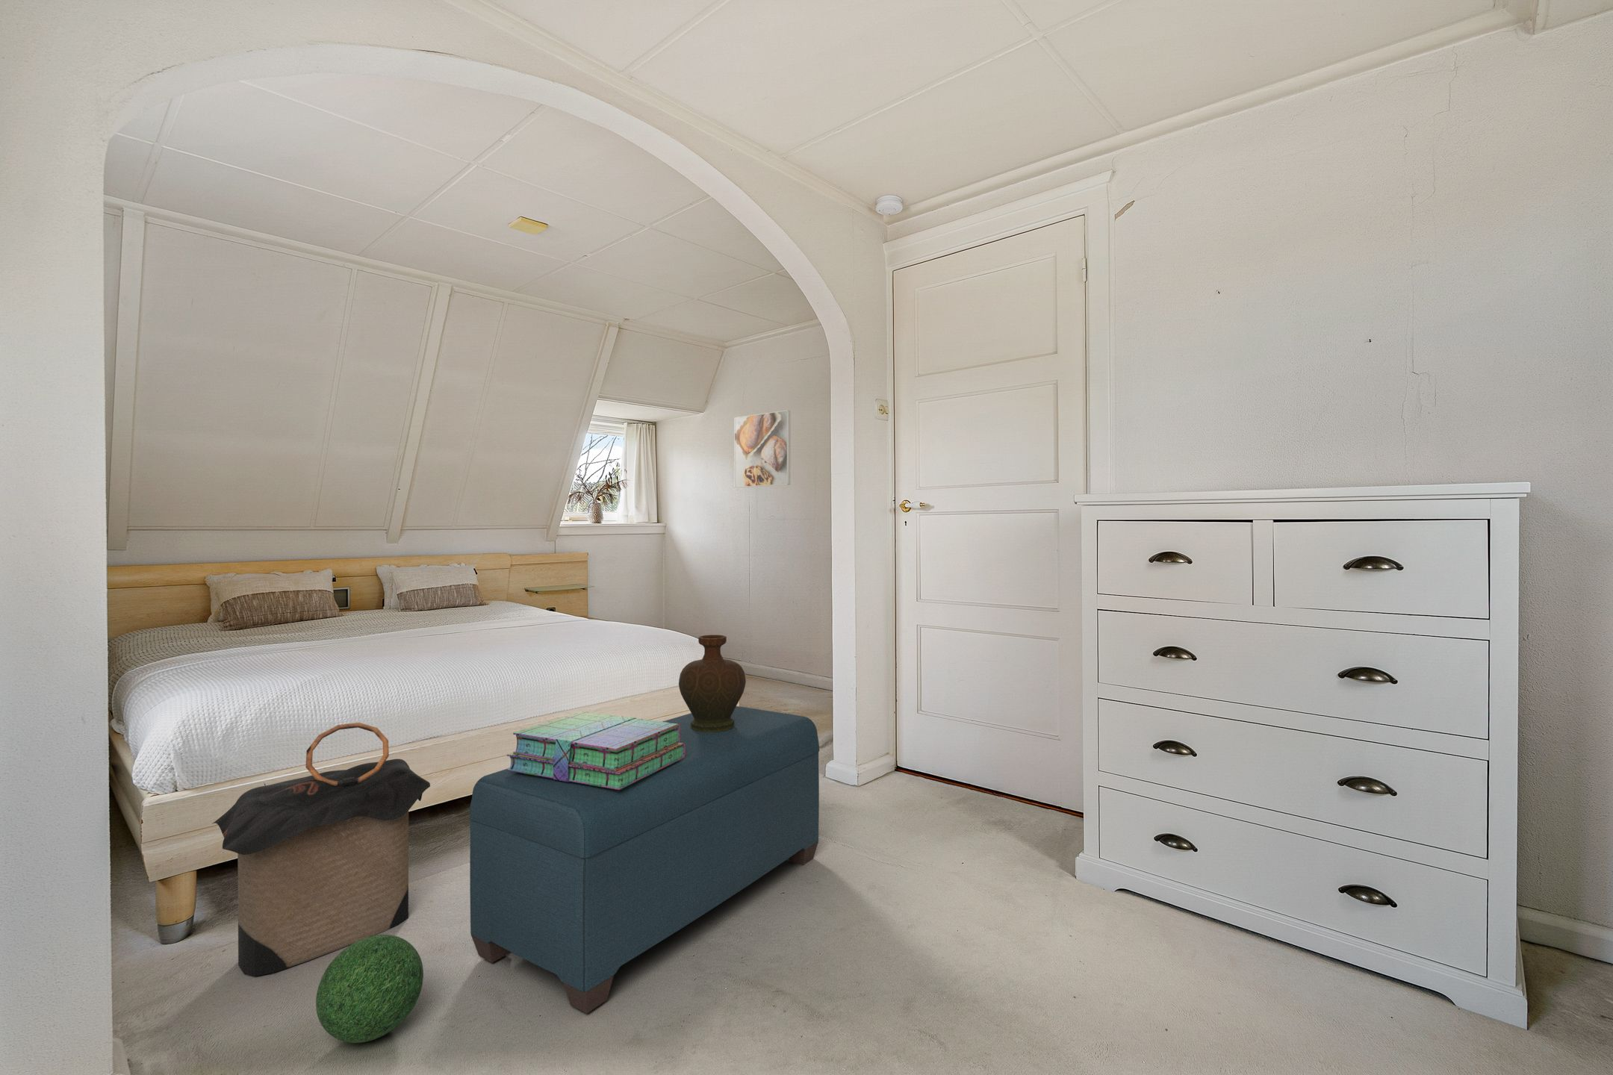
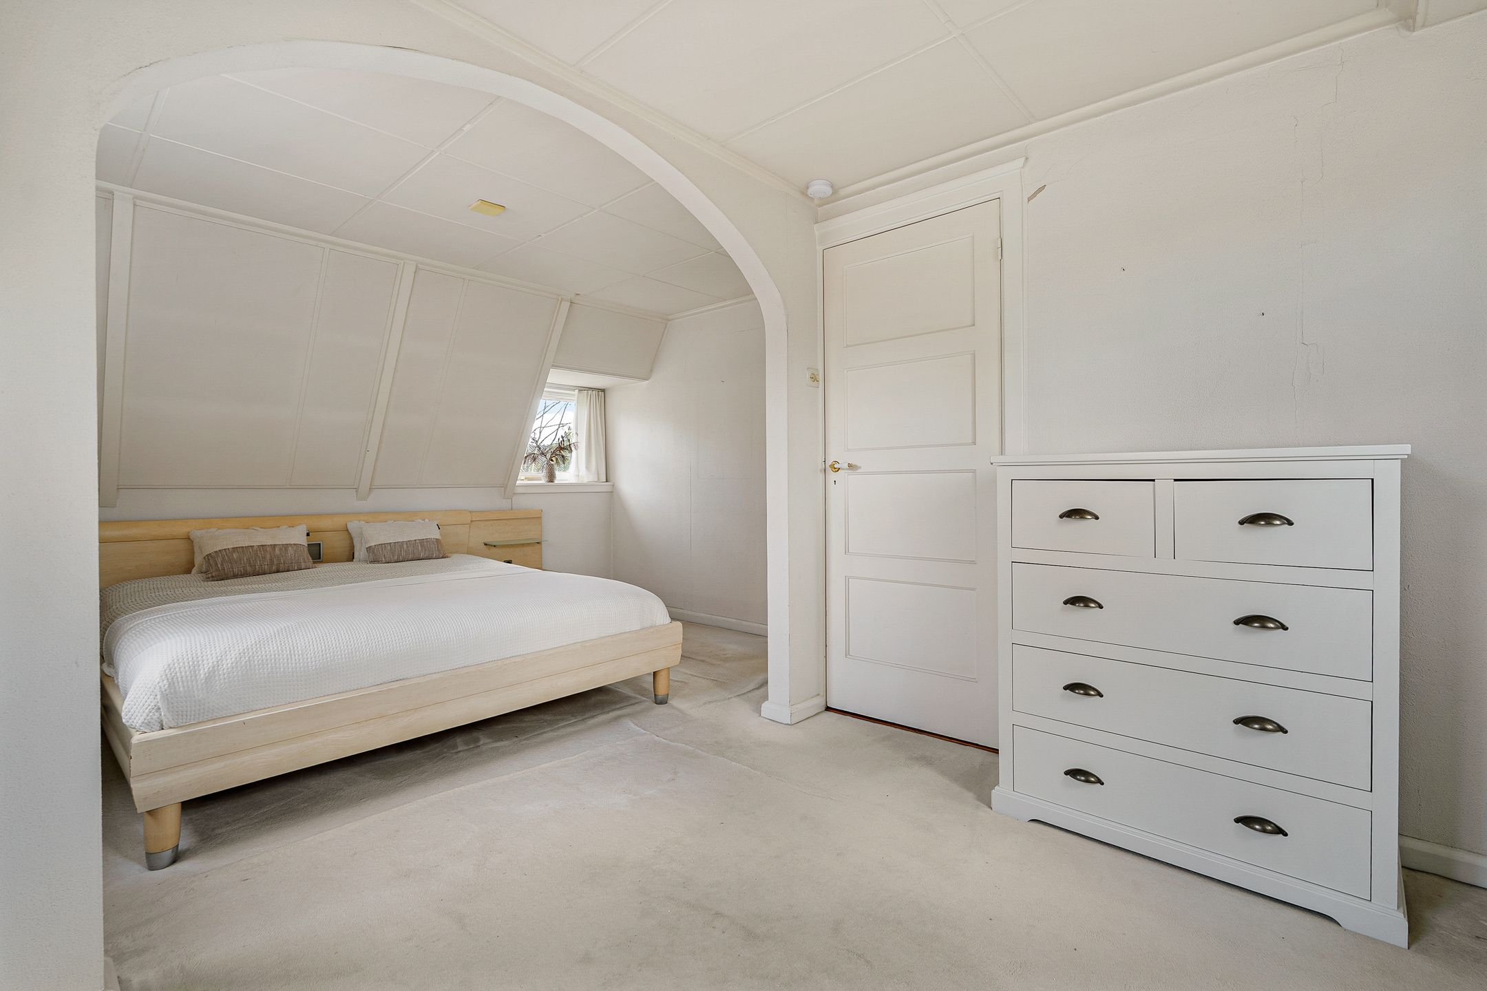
- stack of books (598, 745)
- laundry hamper (326, 836)
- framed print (761, 450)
- decorative vase (713, 680)
- decorative ball (371, 987)
- bench (667, 819)
